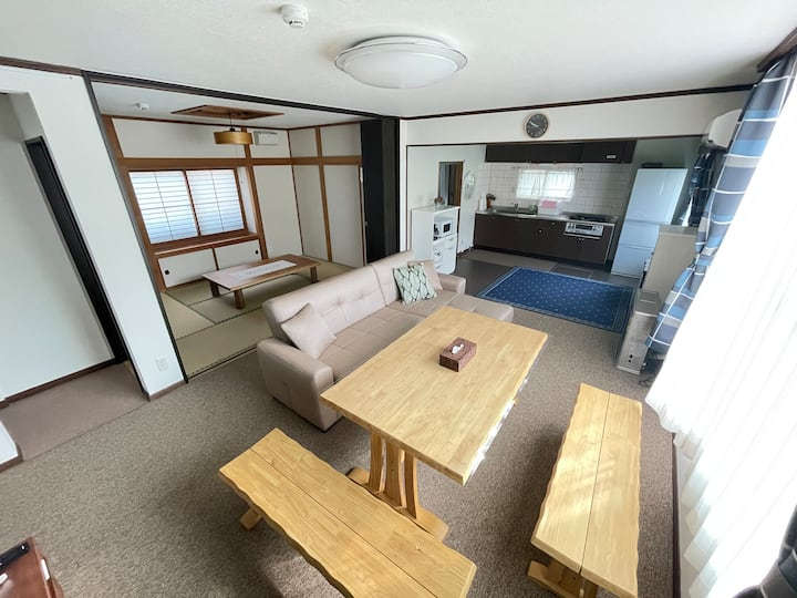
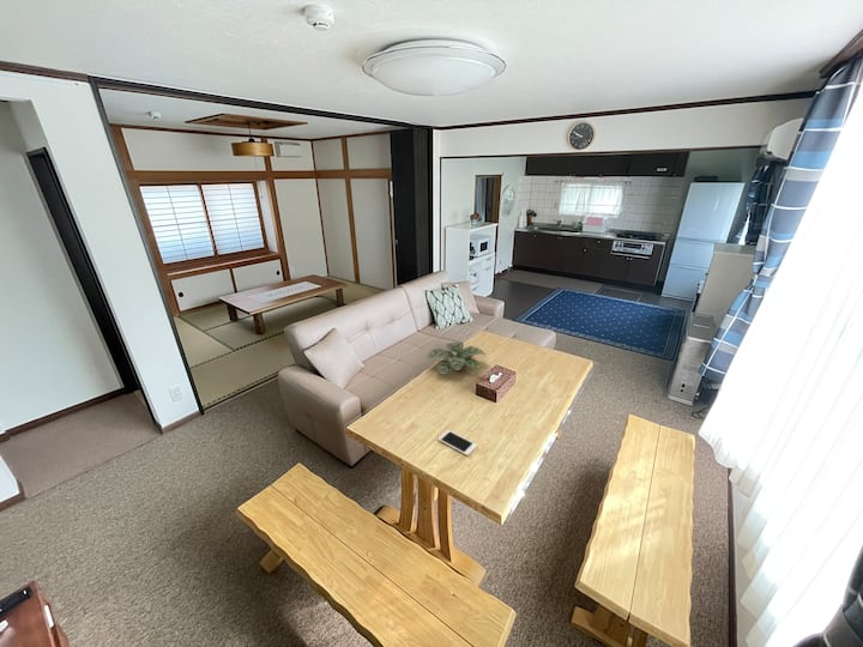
+ cell phone (457, 442)
+ plant (454, 358)
